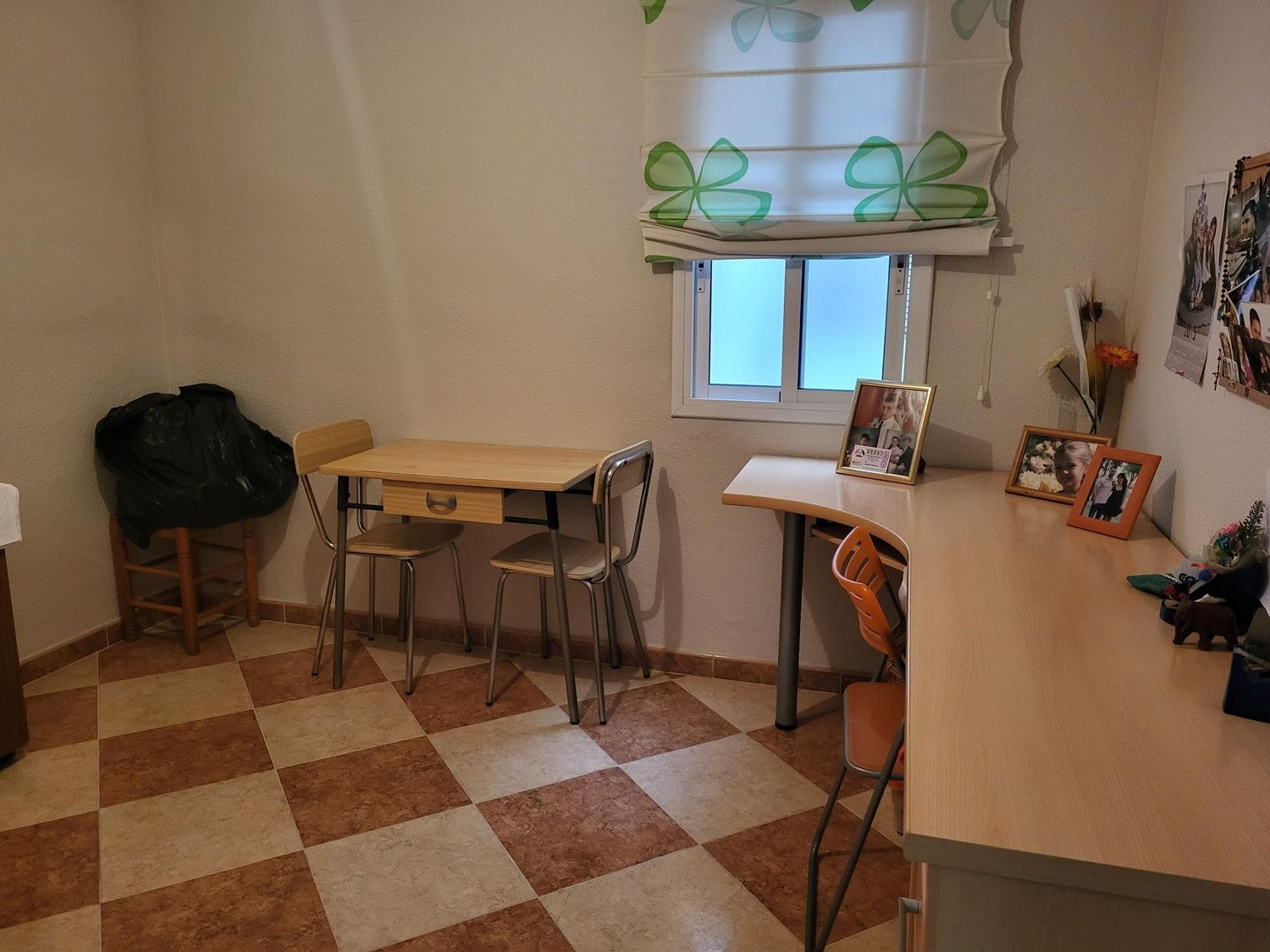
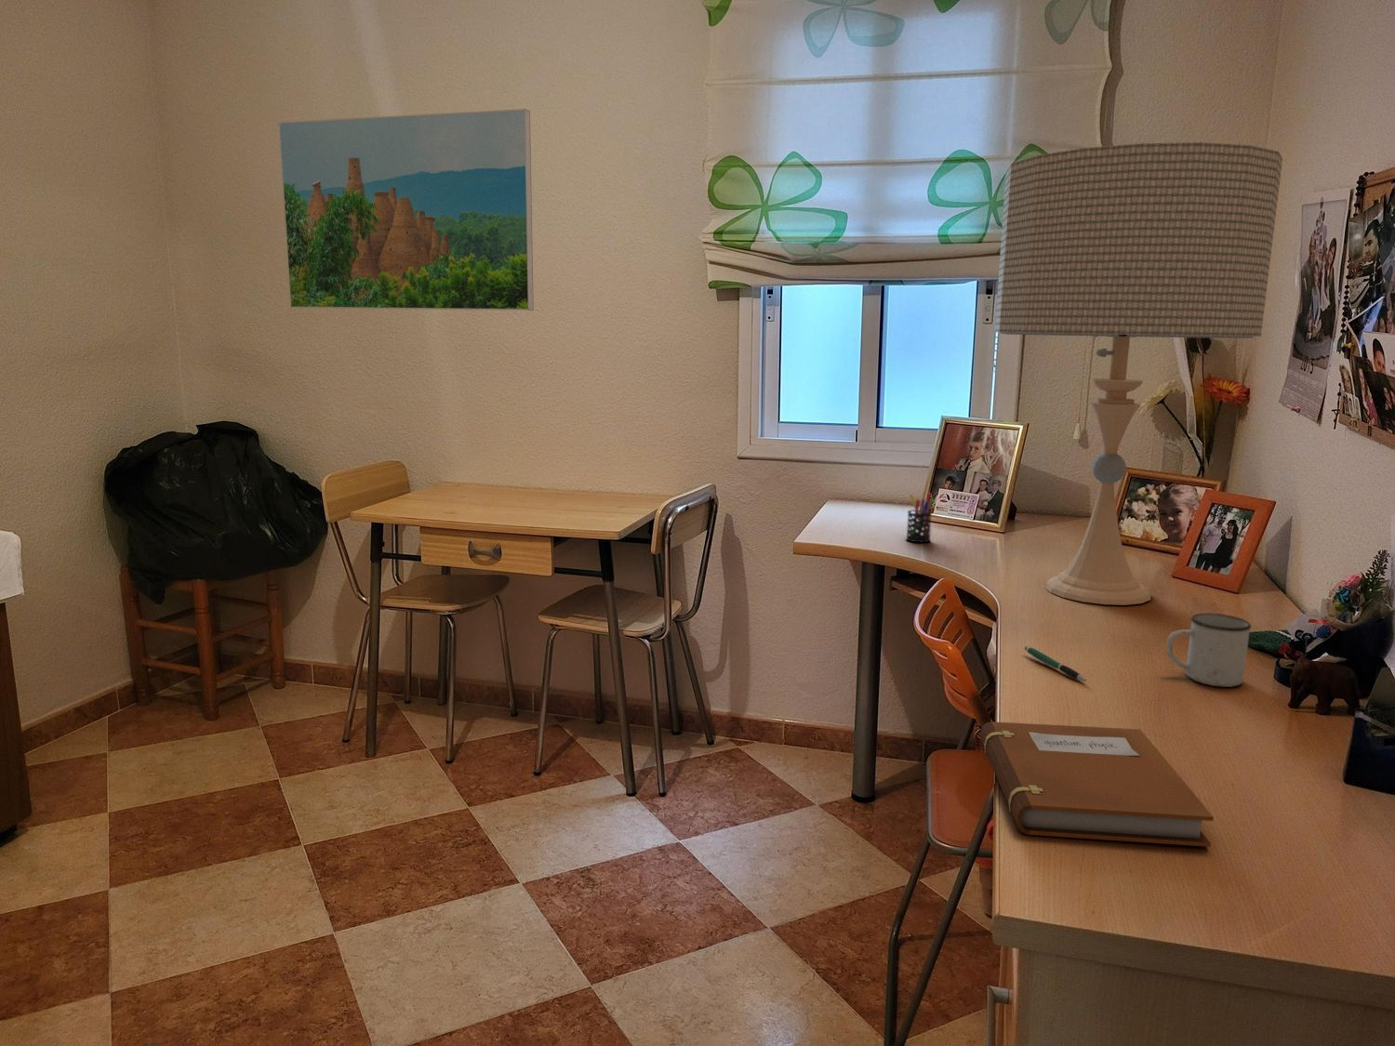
+ mug (1205, 649)
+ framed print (403, 214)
+ desk lamp (1116, 387)
+ pen (1054, 663)
+ notebook (1082, 775)
+ pen holder (923, 515)
